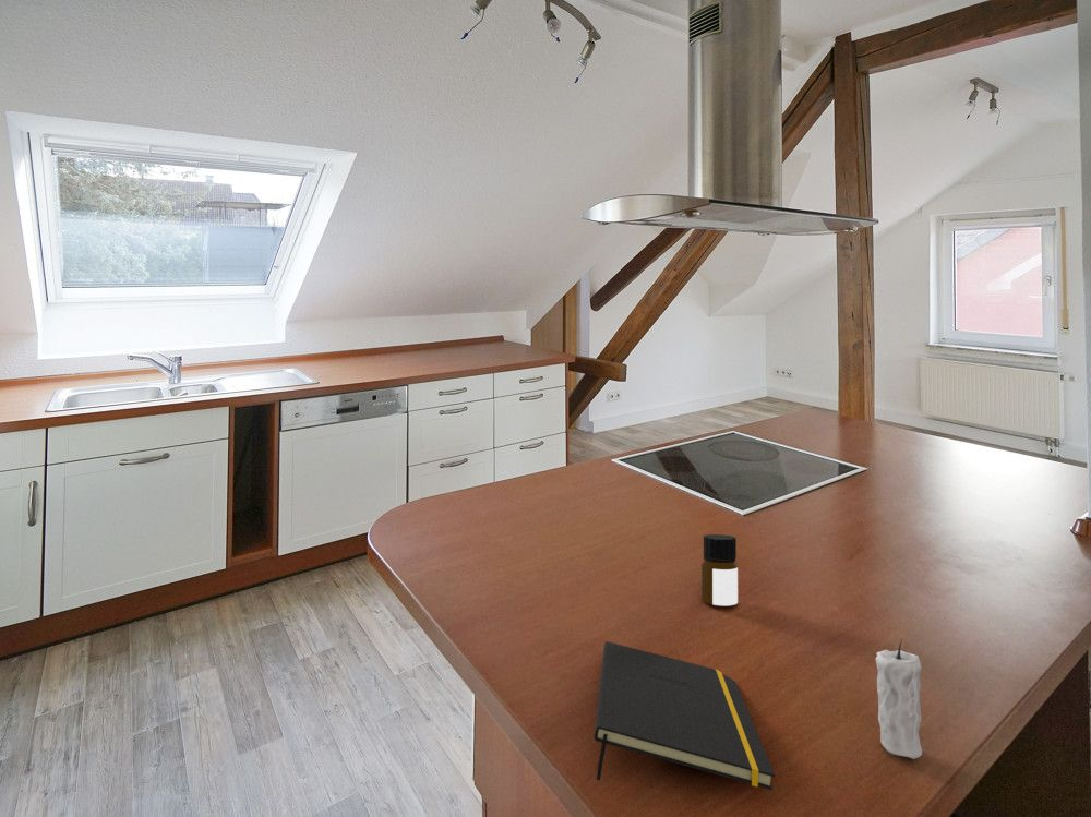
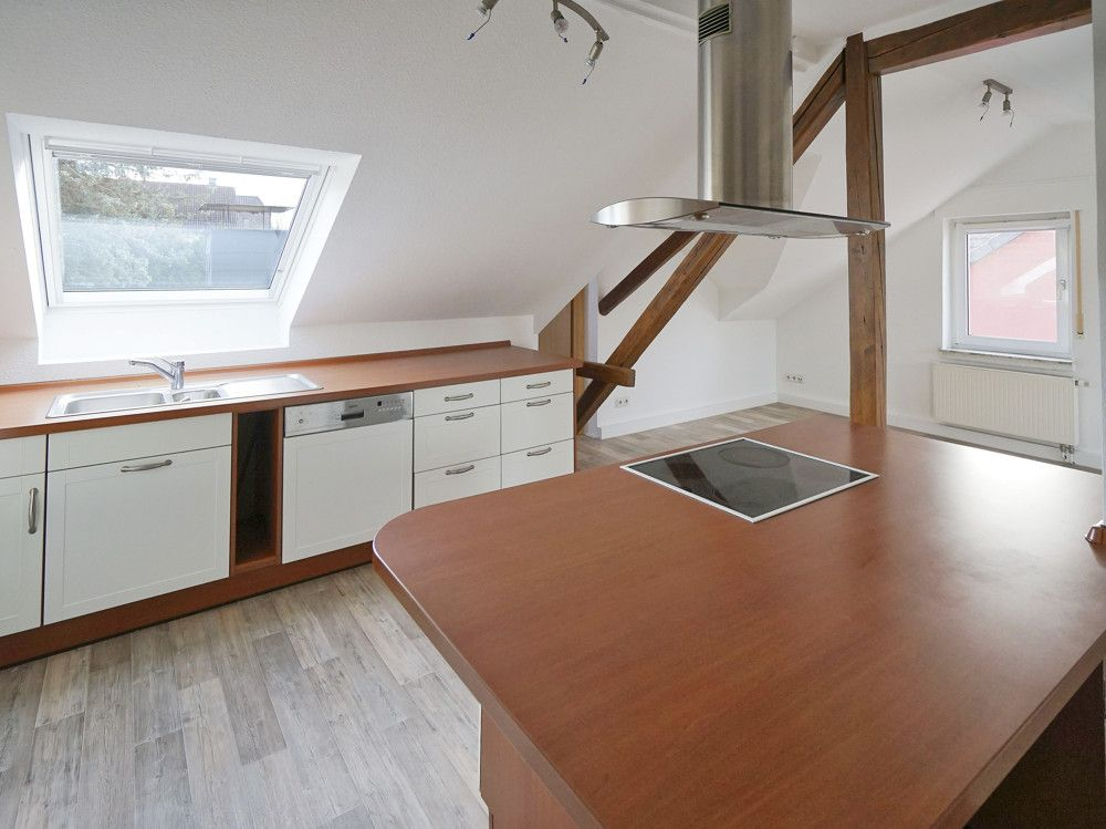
- bottle (719, 568)
- notepad (673, 701)
- candle (898, 692)
